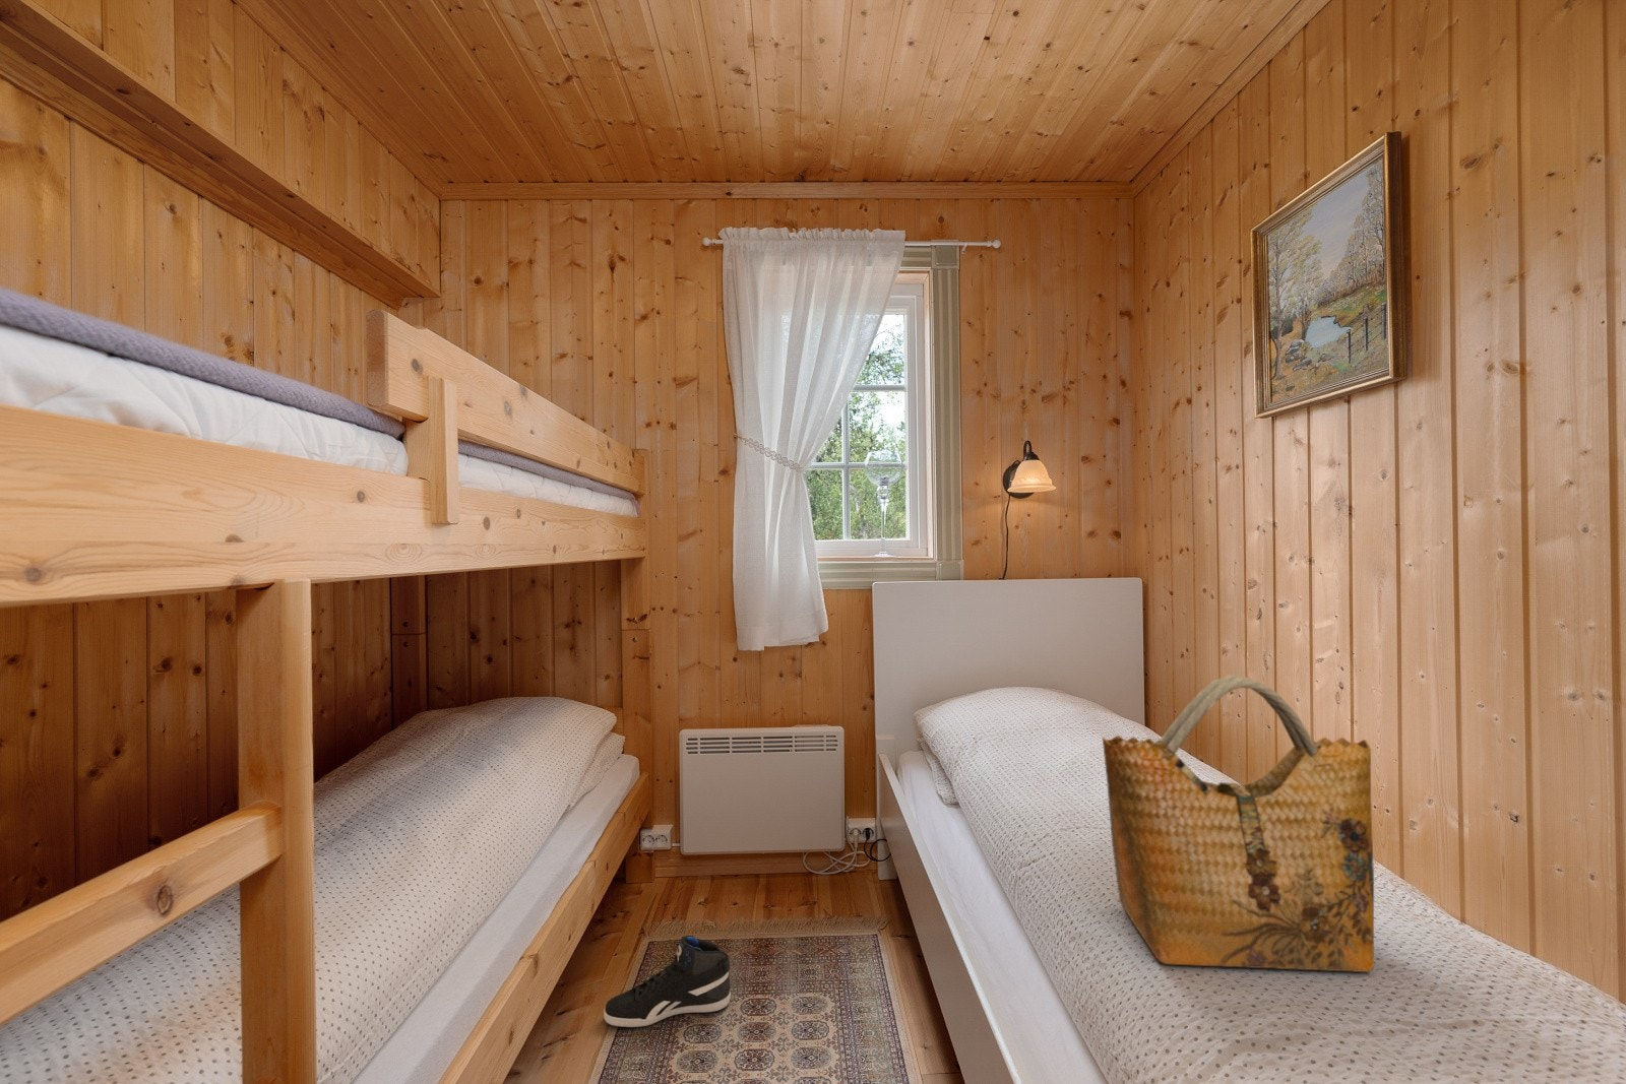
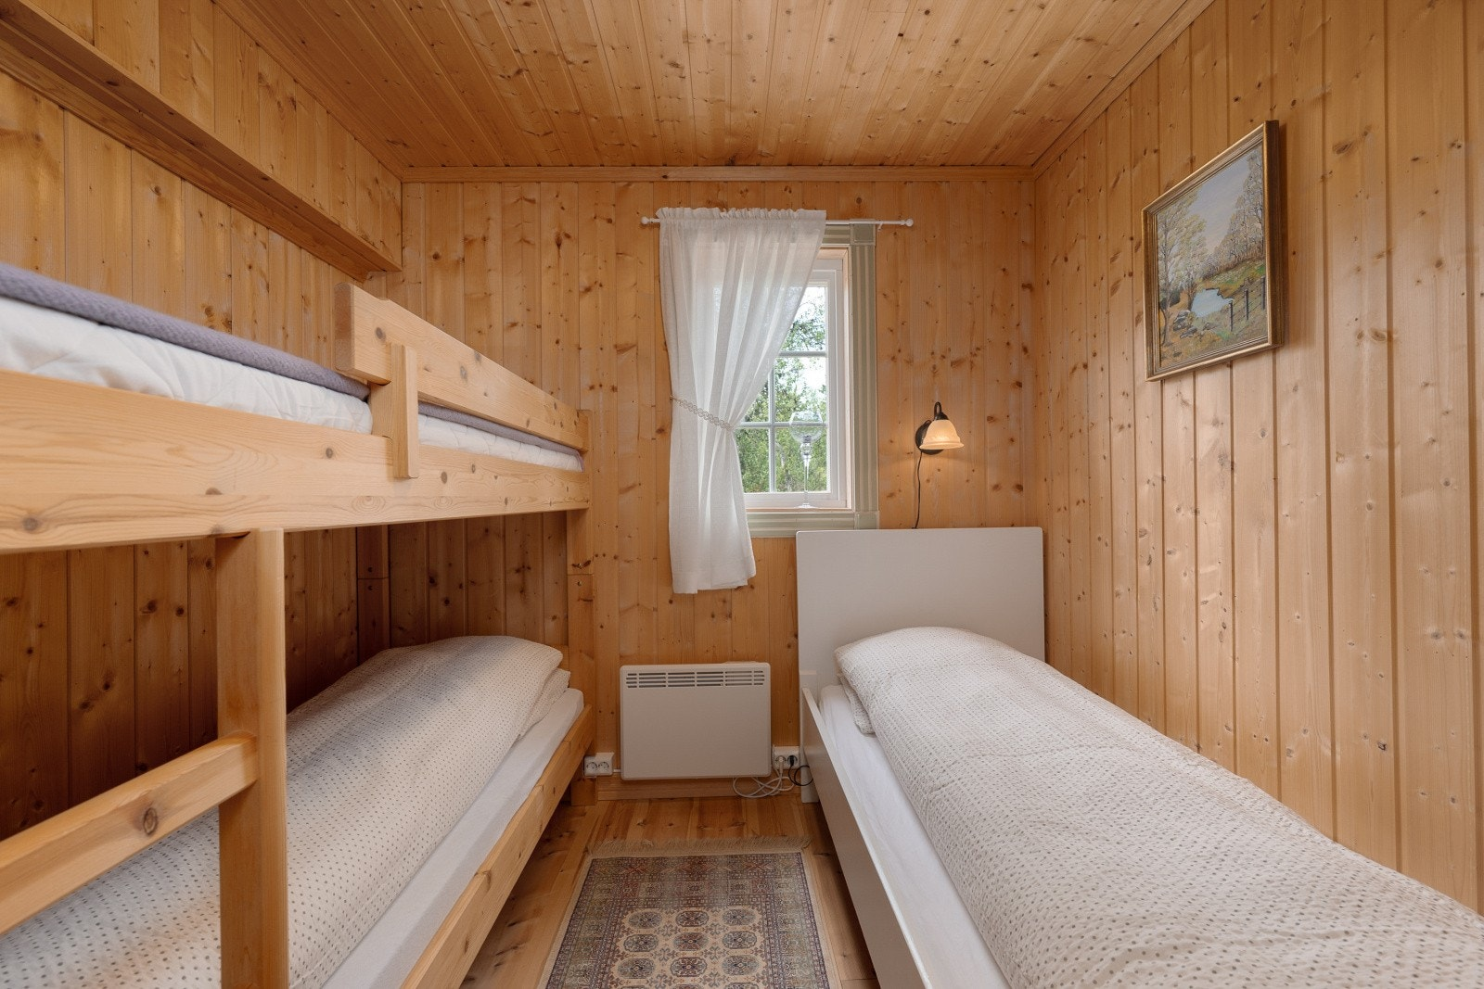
- grocery bag (1233, 807)
- sneaker (668, 974)
